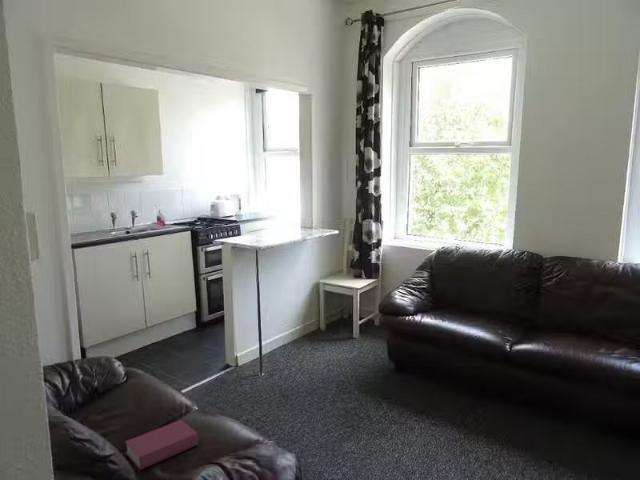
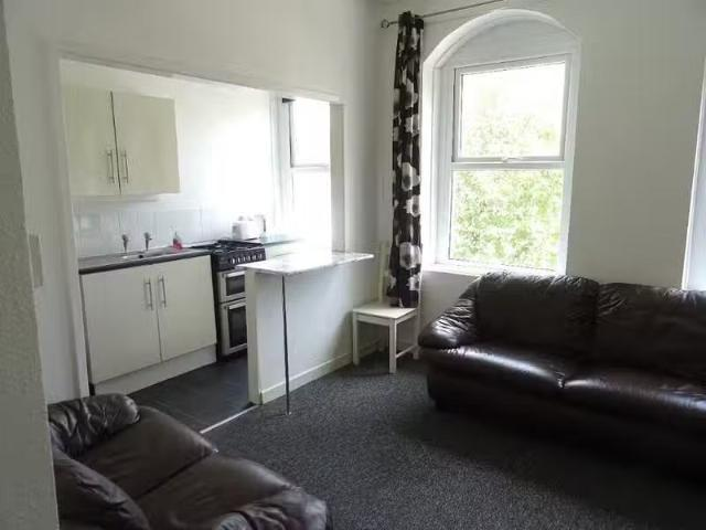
- book (162, 443)
